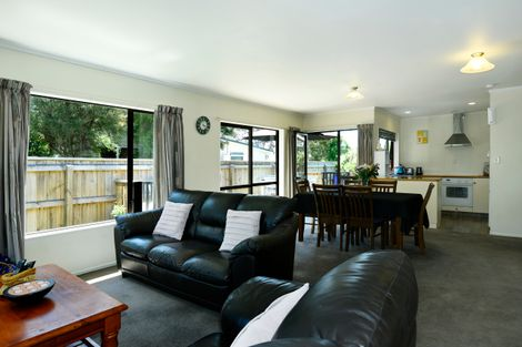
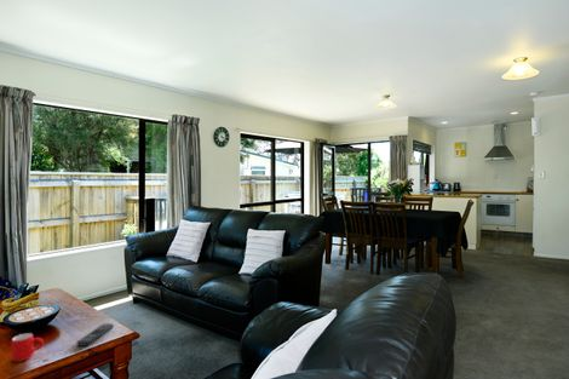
+ mug (28, 346)
+ remote control (96, 333)
